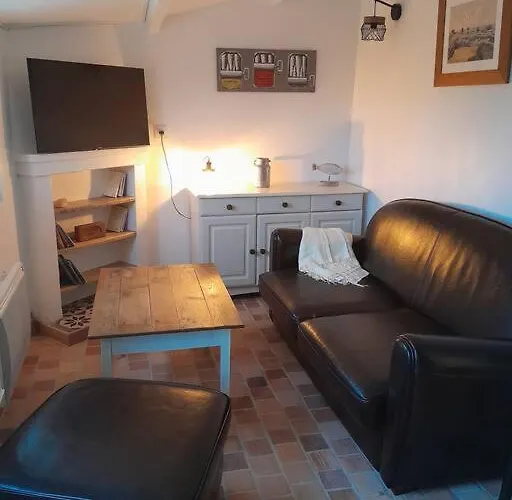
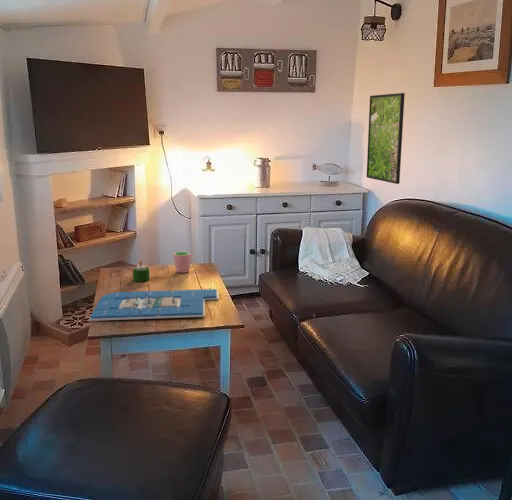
+ candle (140, 269)
+ cup (182, 261)
+ board game (158, 300)
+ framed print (384, 138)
